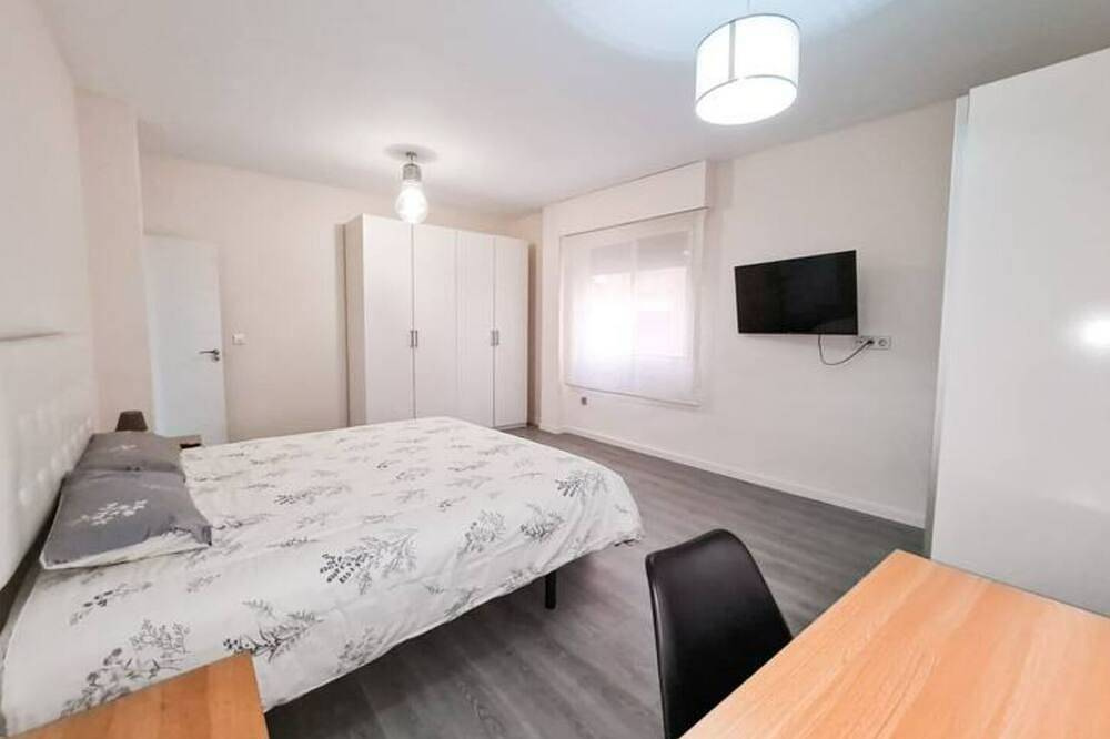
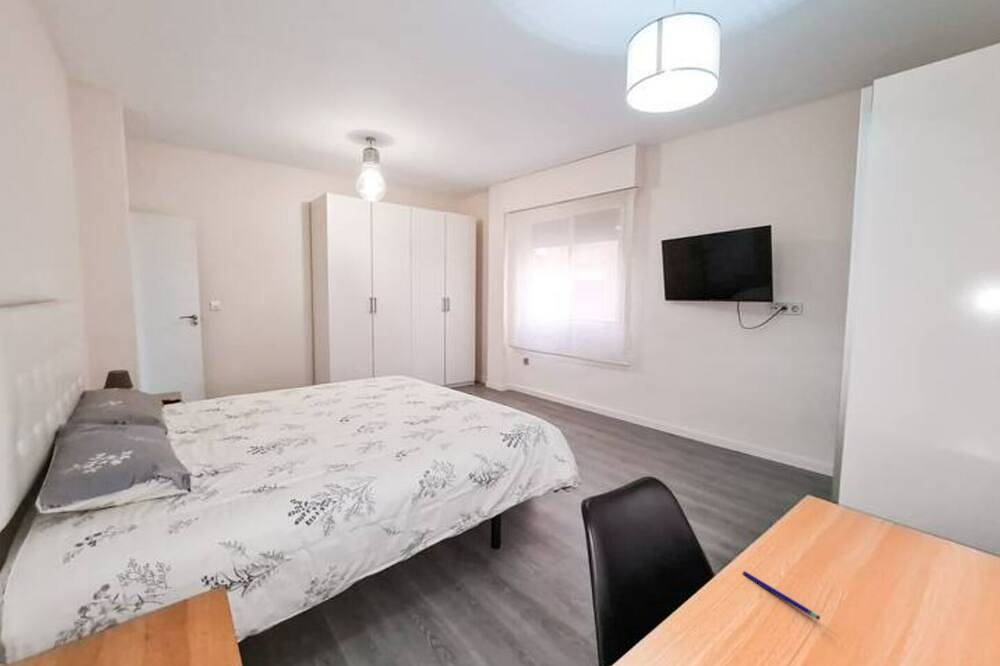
+ pen (778, 593)
